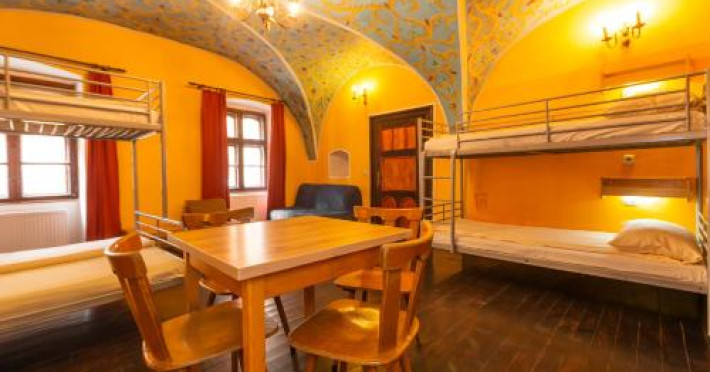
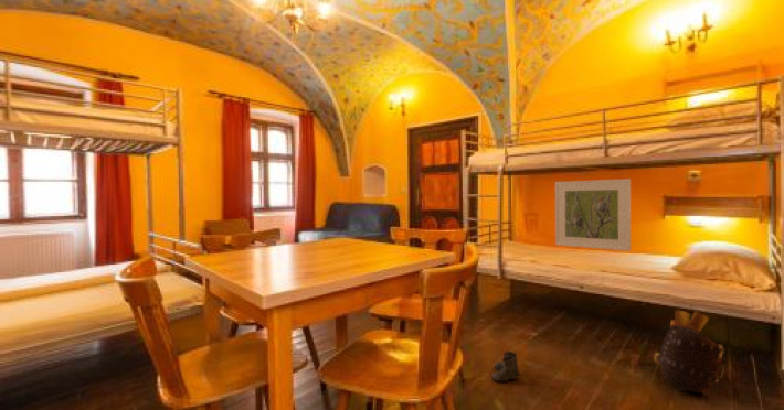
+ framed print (590, 214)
+ backpack (686, 348)
+ boots (505, 364)
